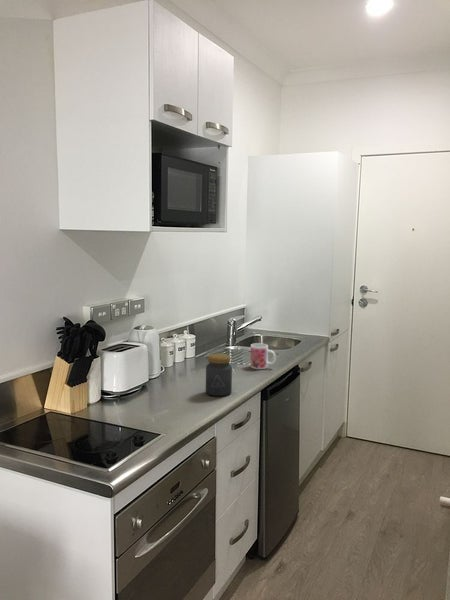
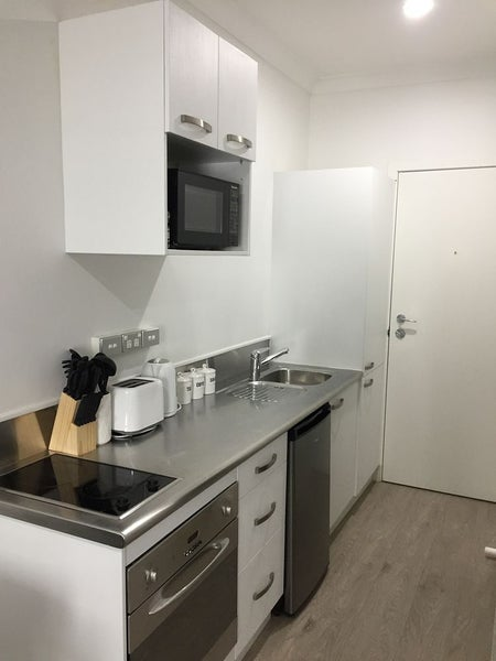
- jar (218, 374)
- mug (262, 356)
